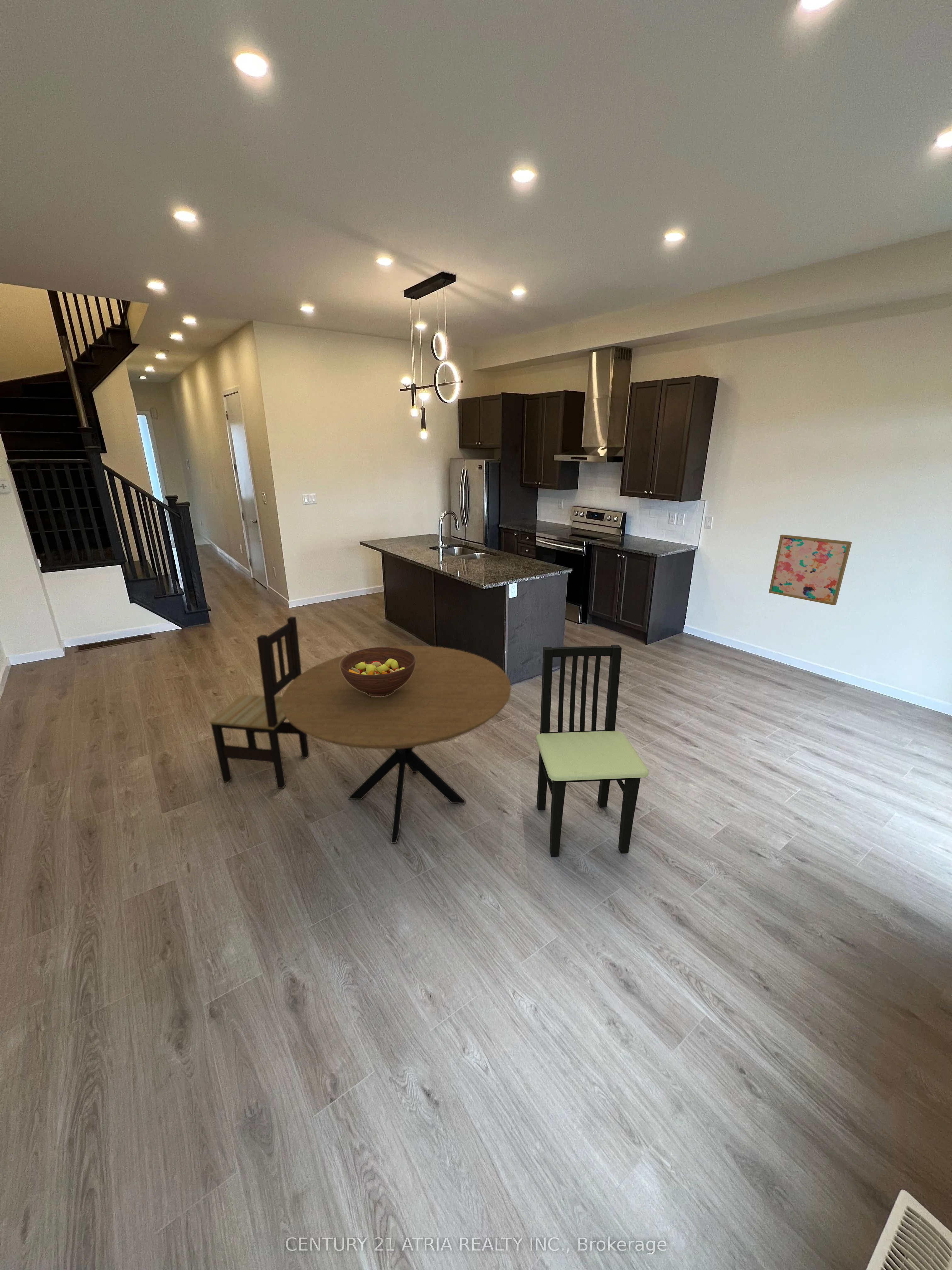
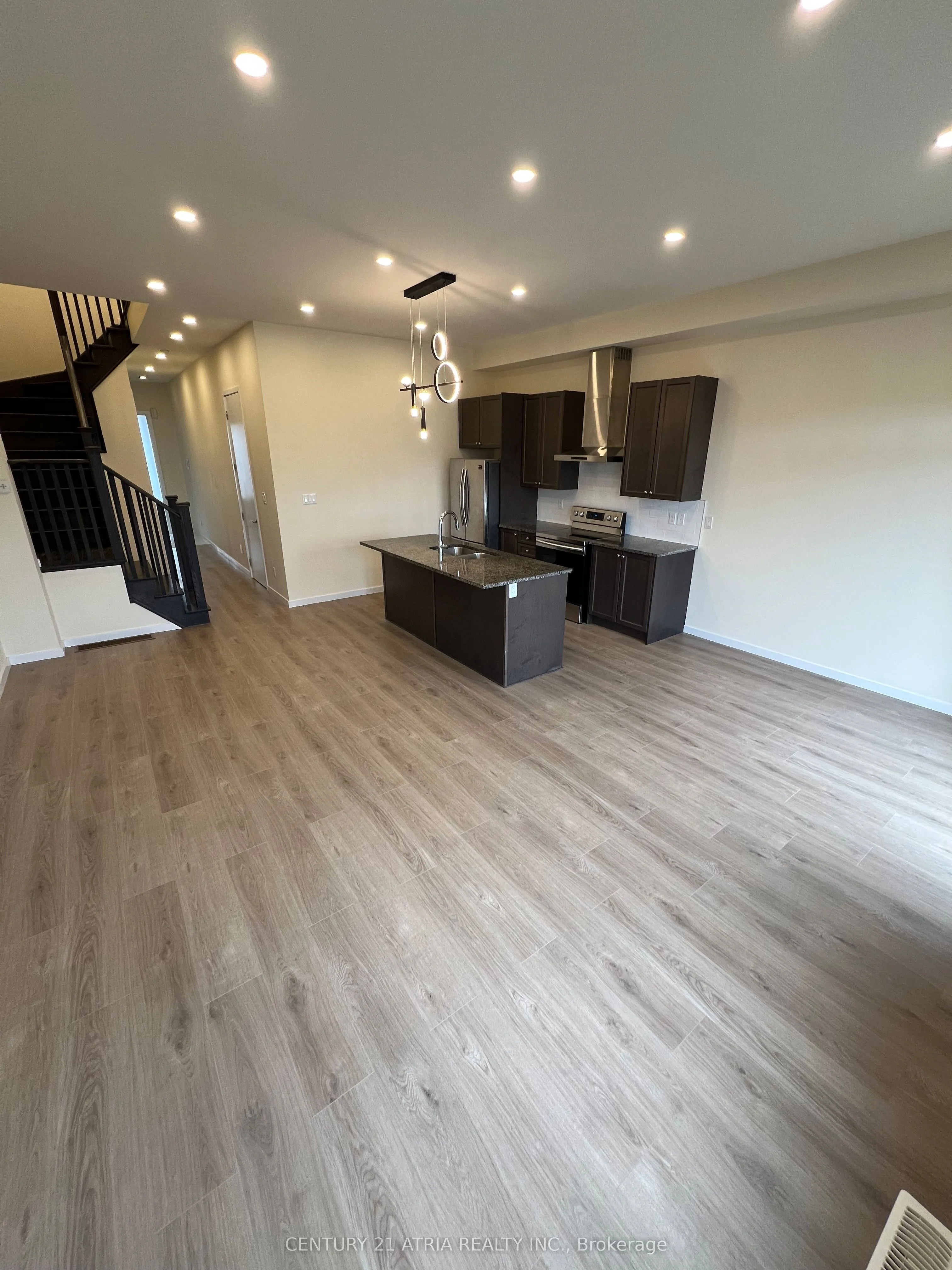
- dining chair (586, 751)
- wall art (808, 569)
- fruit bowl (379, 675)
- dining chair (257, 701)
- dining table (403, 745)
